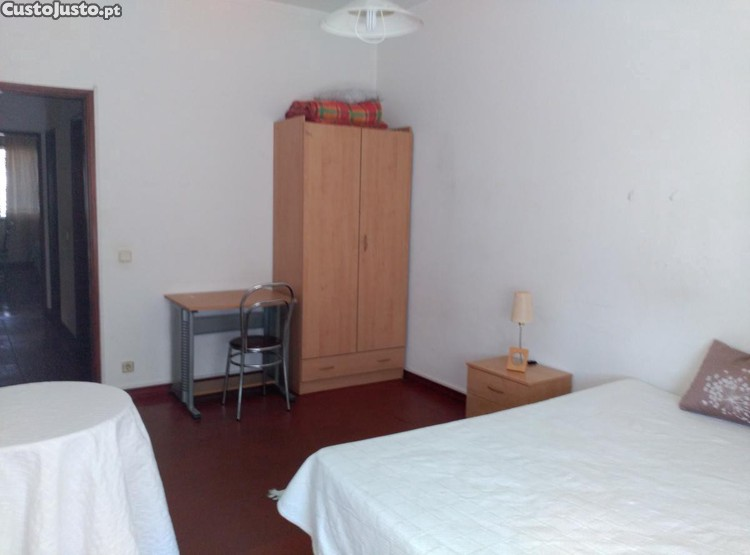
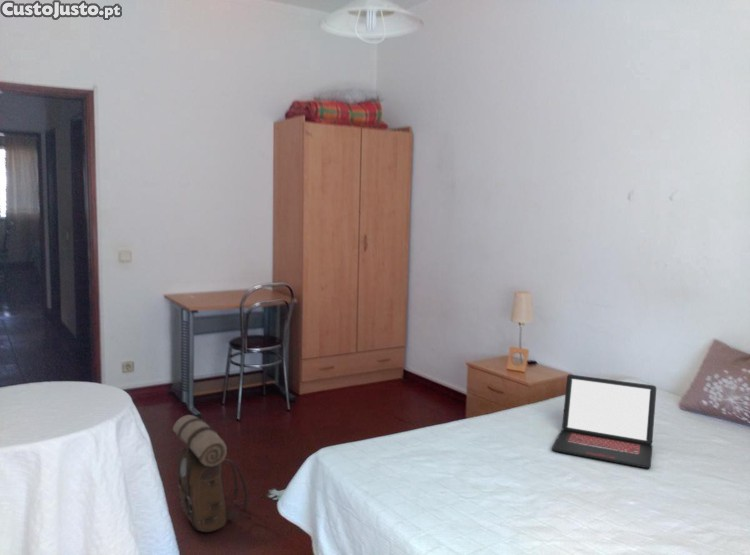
+ backpack (214, 470)
+ laptop (605, 418)
